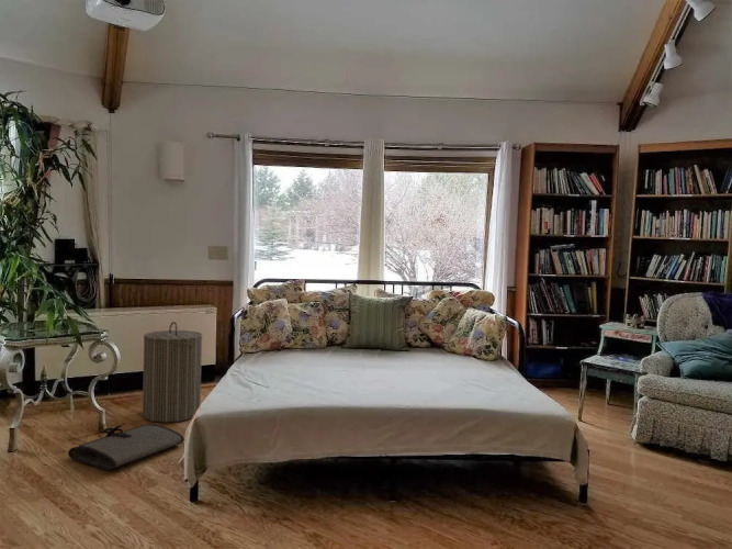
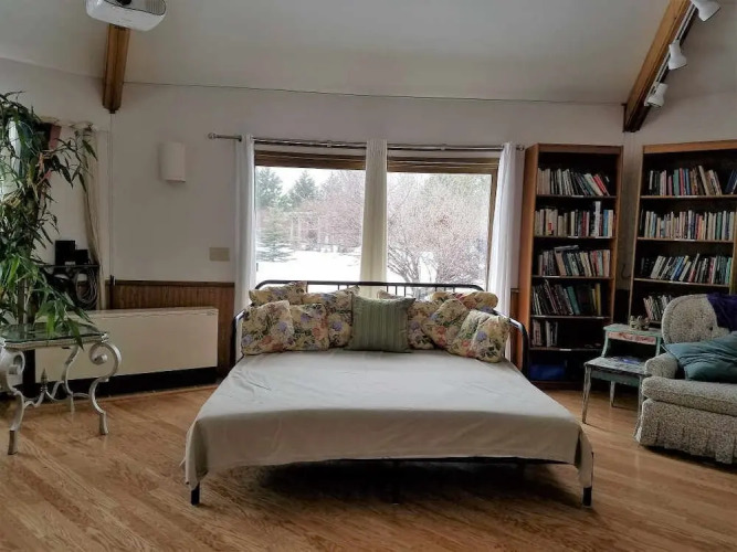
- tool roll (127, 438)
- laundry hamper (172, 368)
